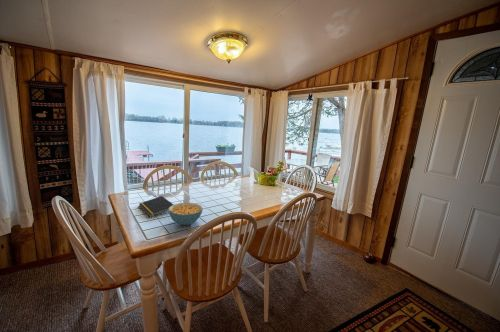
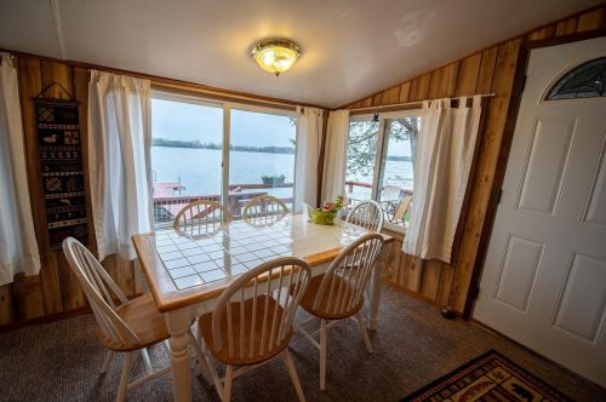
- notepad (156, 205)
- cereal bowl (185, 215)
